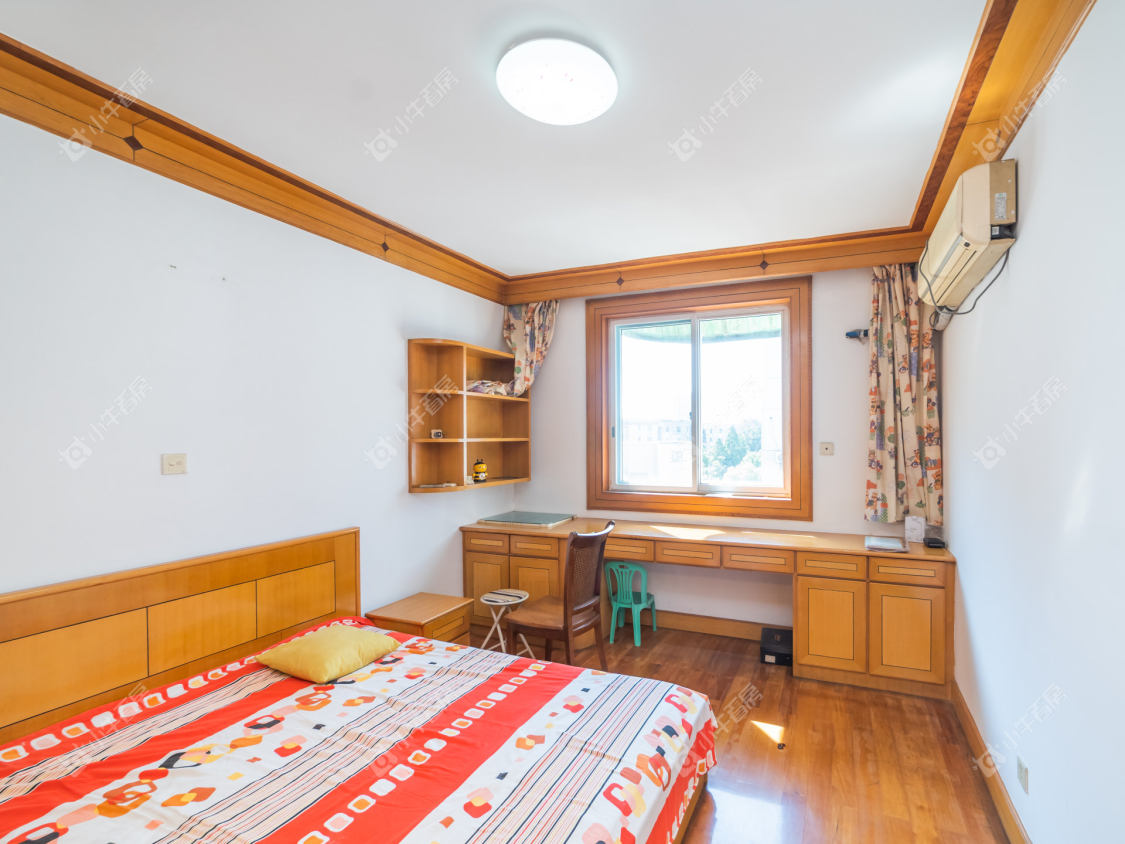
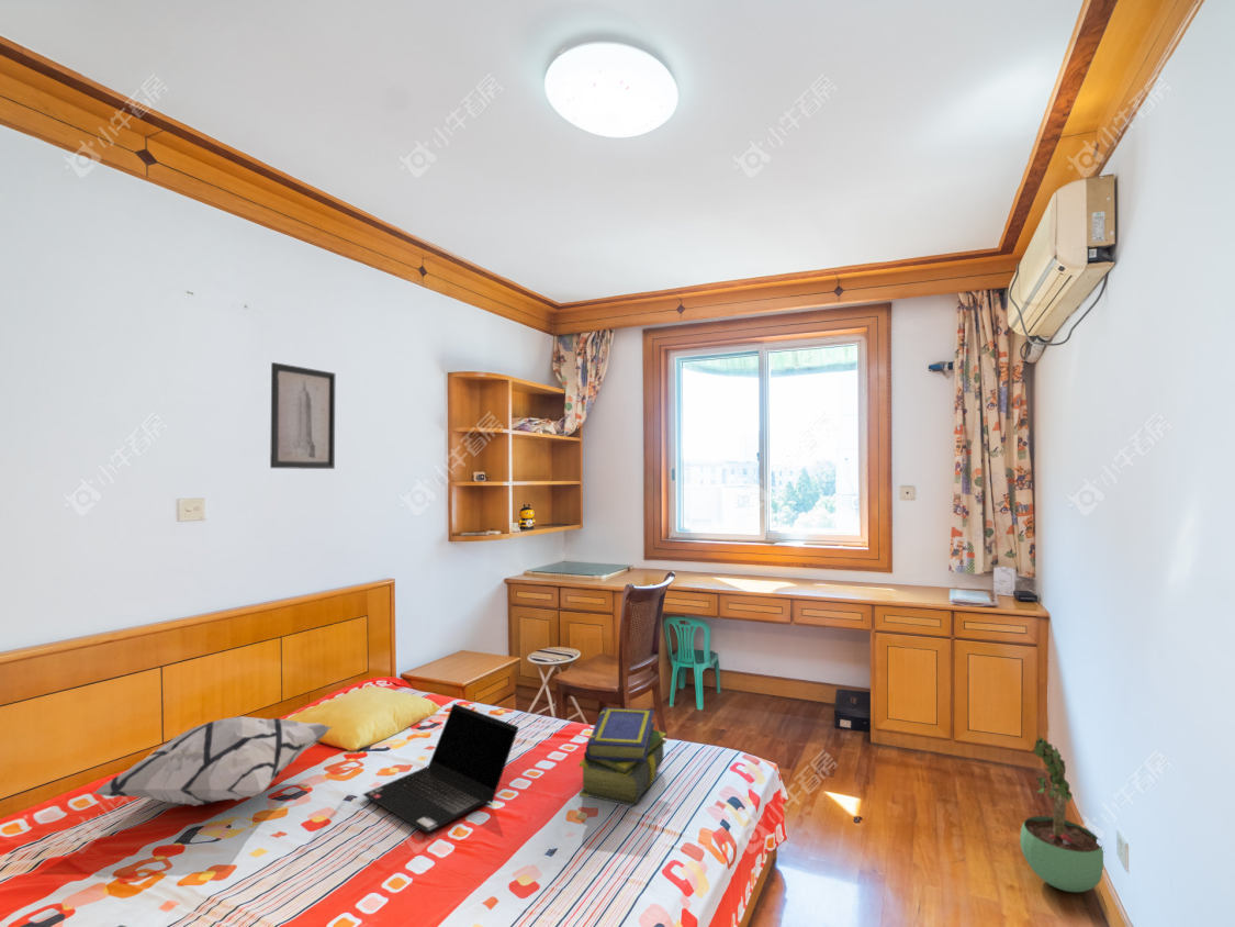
+ potted plant (1062, 815)
+ decorative pillow (225, 756)
+ wall art (304, 417)
+ stack of books (624, 751)
+ laptop computer (441, 761)
